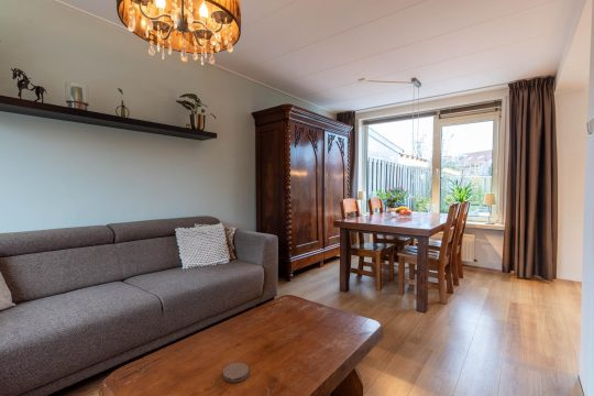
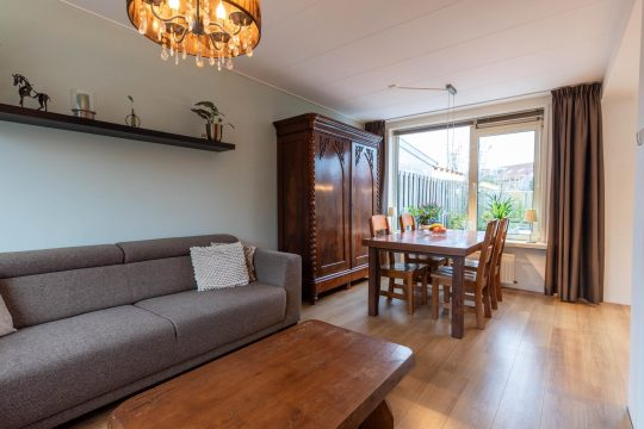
- coaster (235, 372)
